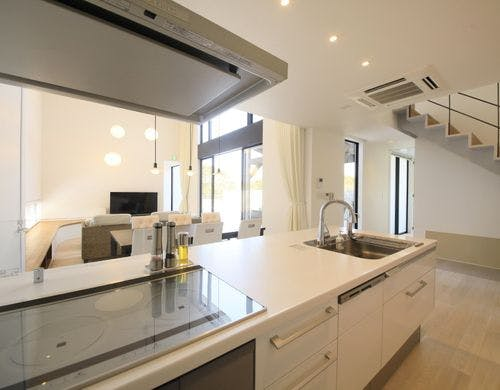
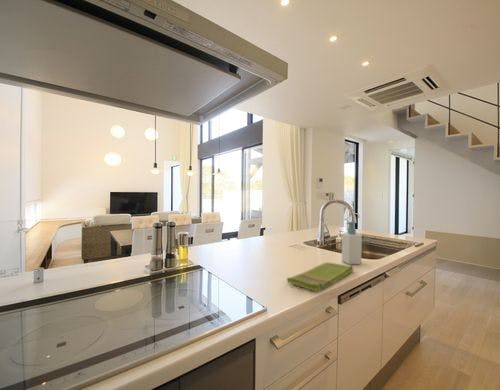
+ soap bottle (351, 241)
+ dish towel (322, 273)
